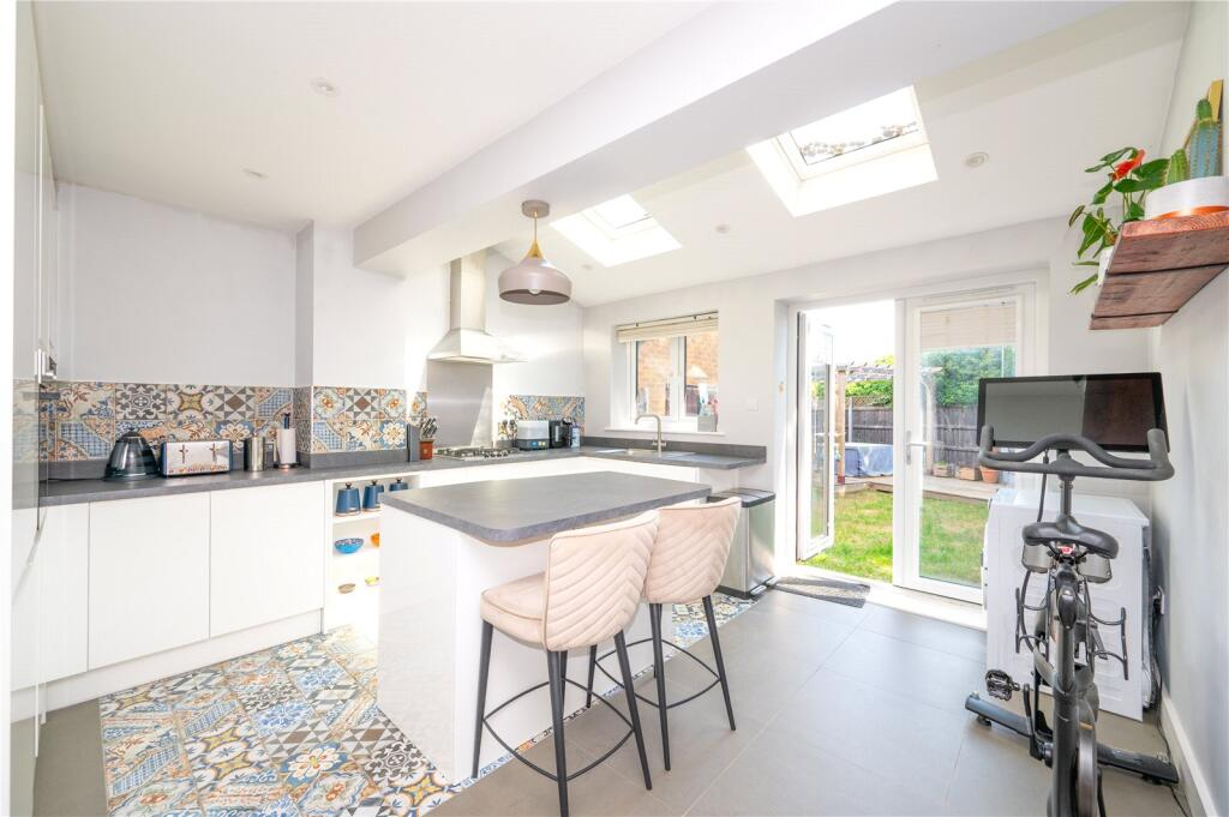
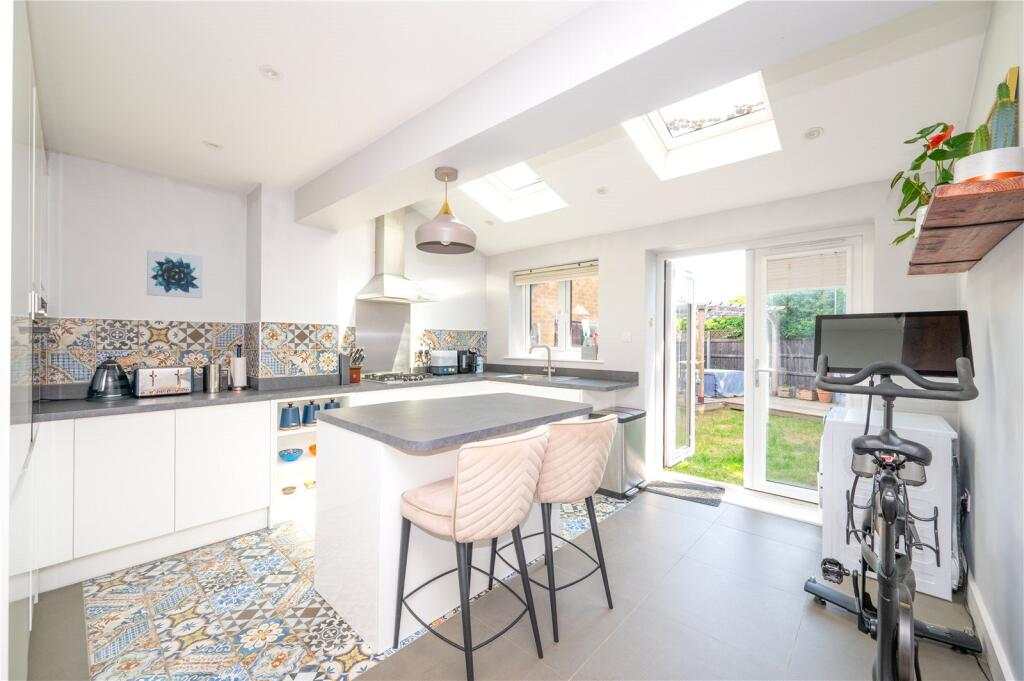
+ wall art (175, 275)
